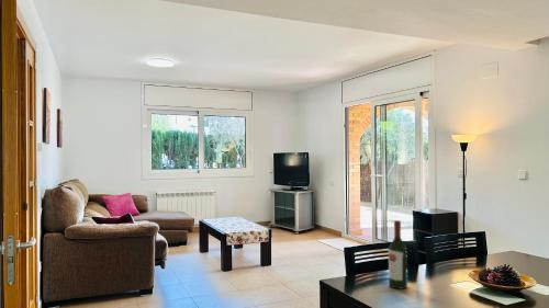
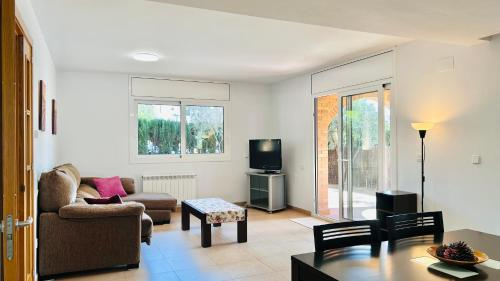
- wine bottle (397, 253)
